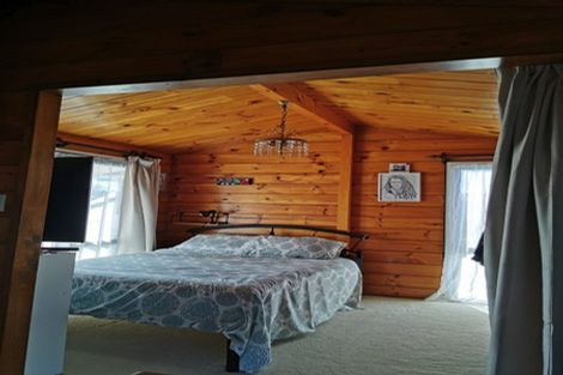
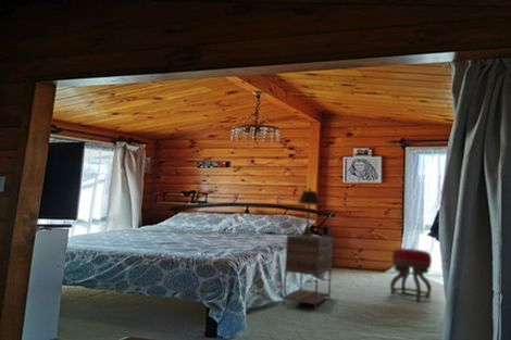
+ stool (412, 273)
+ nightstand (310, 269)
+ table lamp (308, 211)
